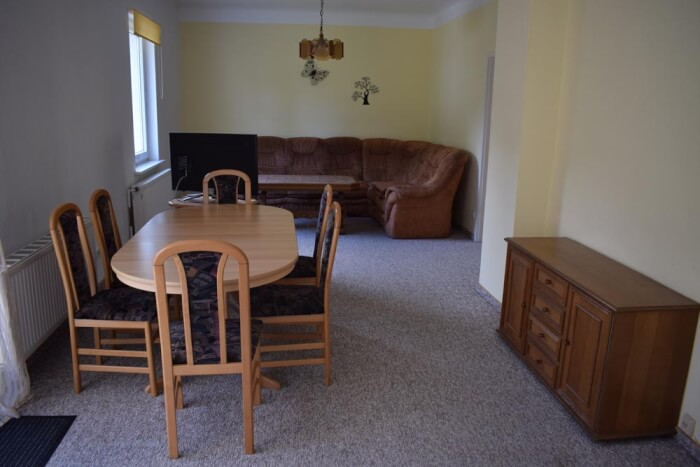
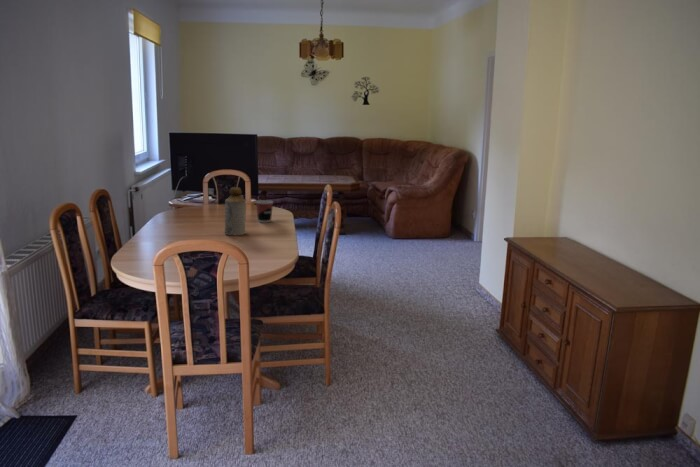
+ cup (264, 211)
+ bottle (235, 210)
